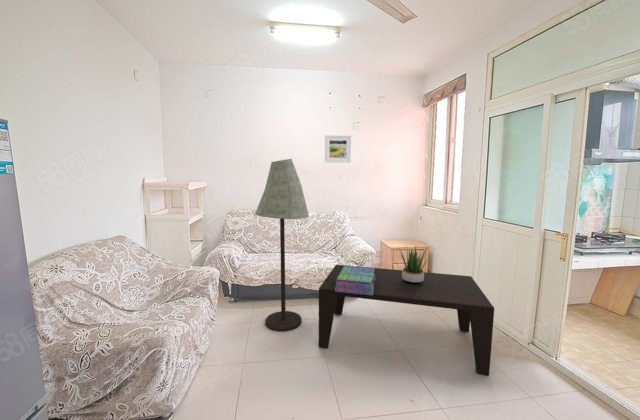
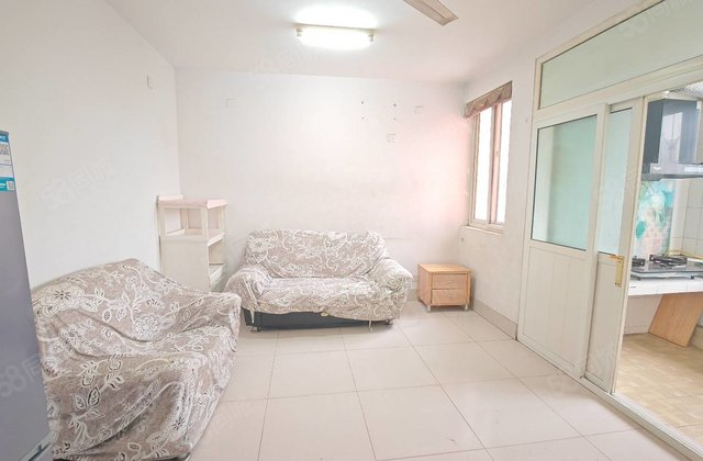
- stack of books (356, 278)
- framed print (338, 149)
- coffee table (398, 302)
- potted plant (413, 263)
- floor lamp (282, 243)
